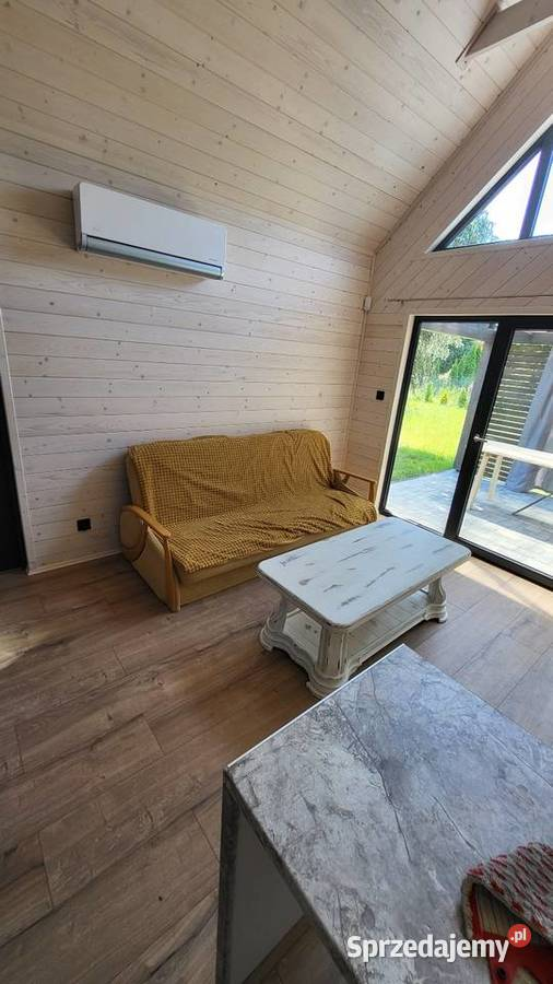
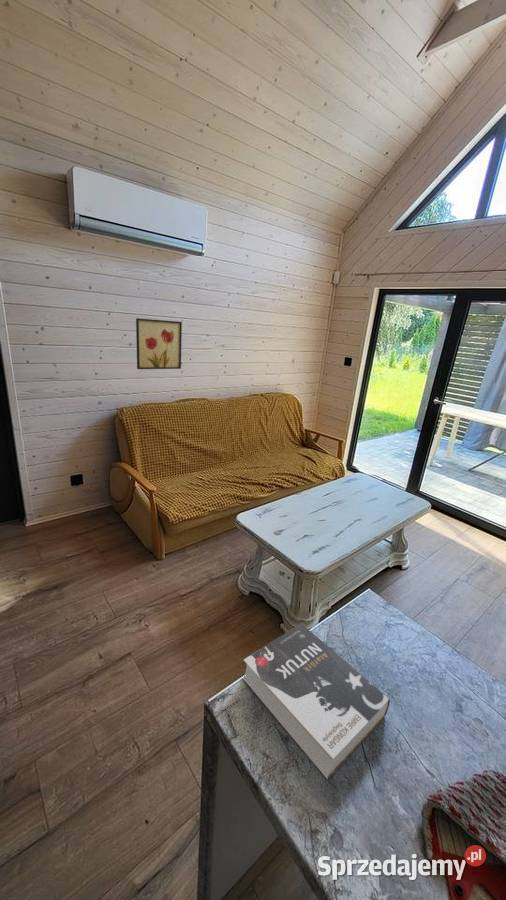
+ wall art (159, 344)
+ book (313, 686)
